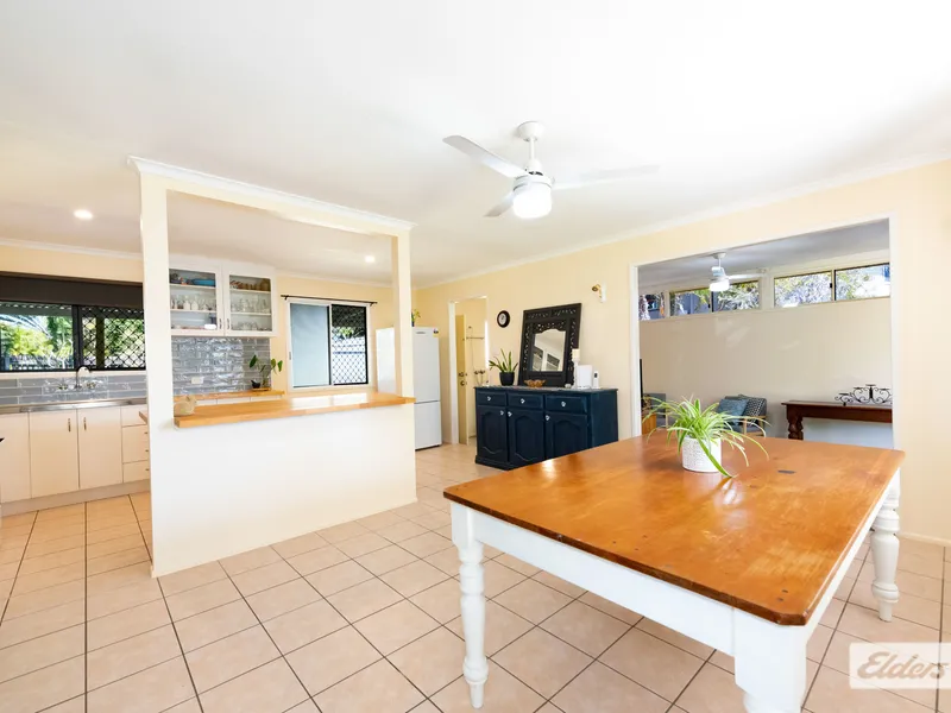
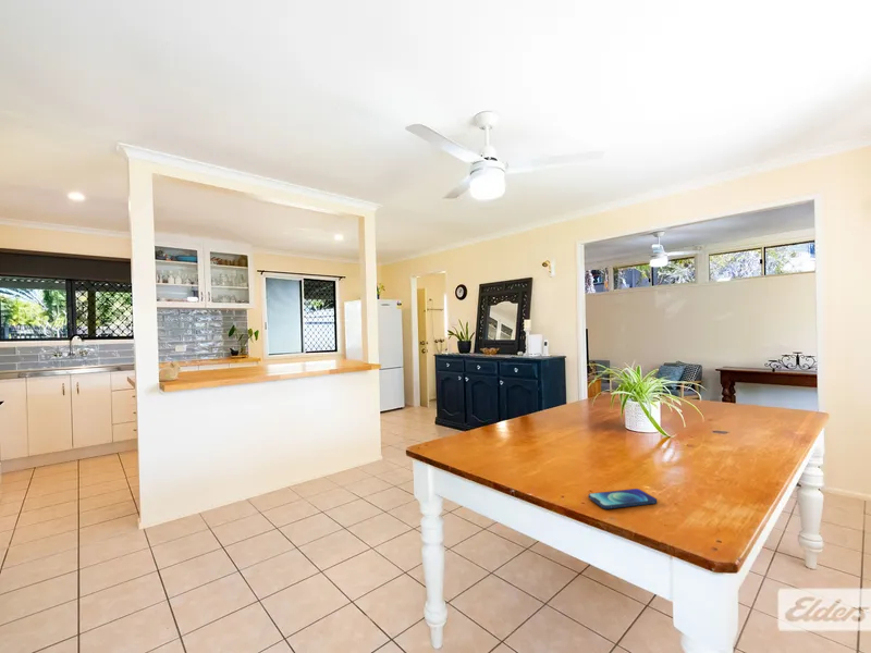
+ smartphone (622, 497)
